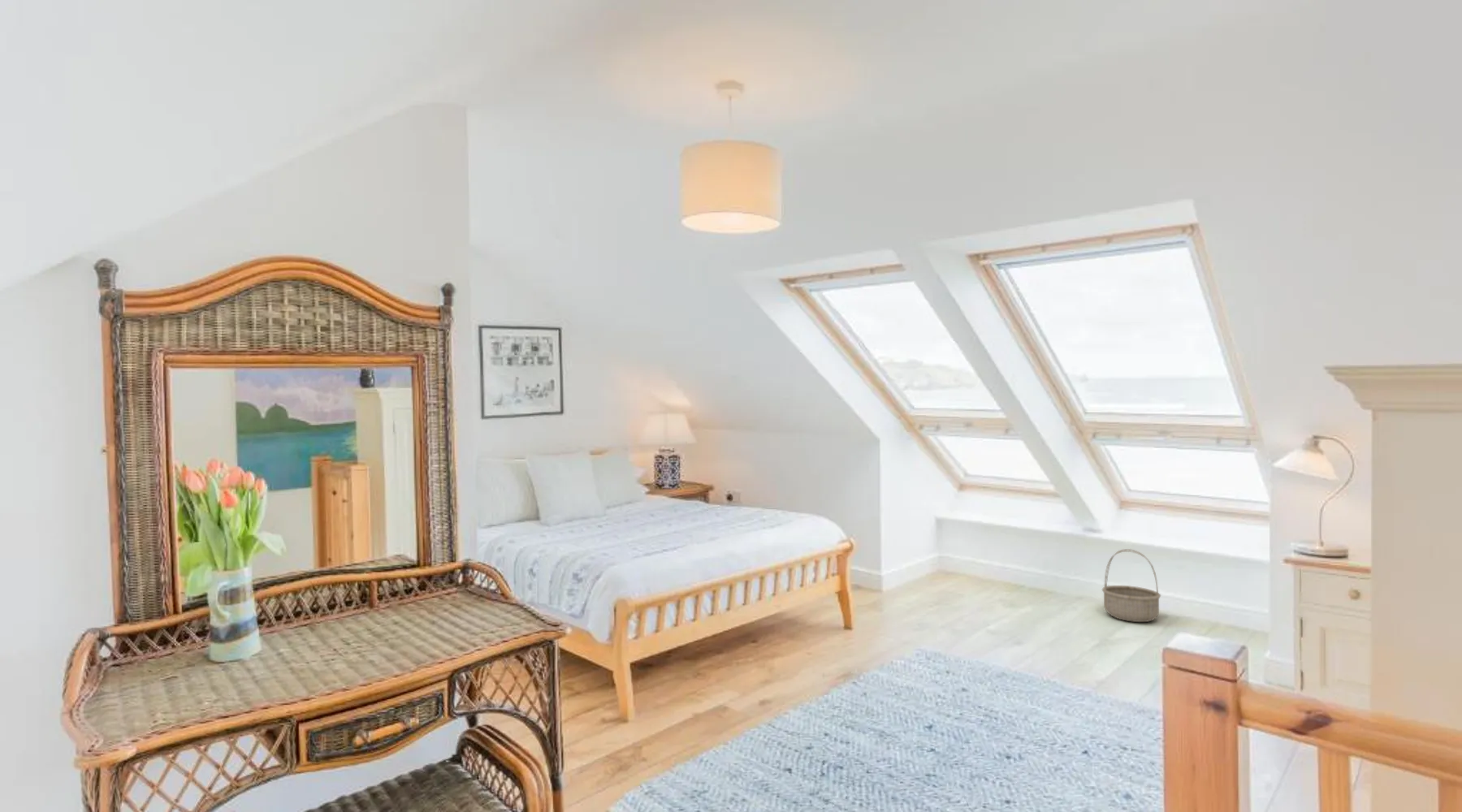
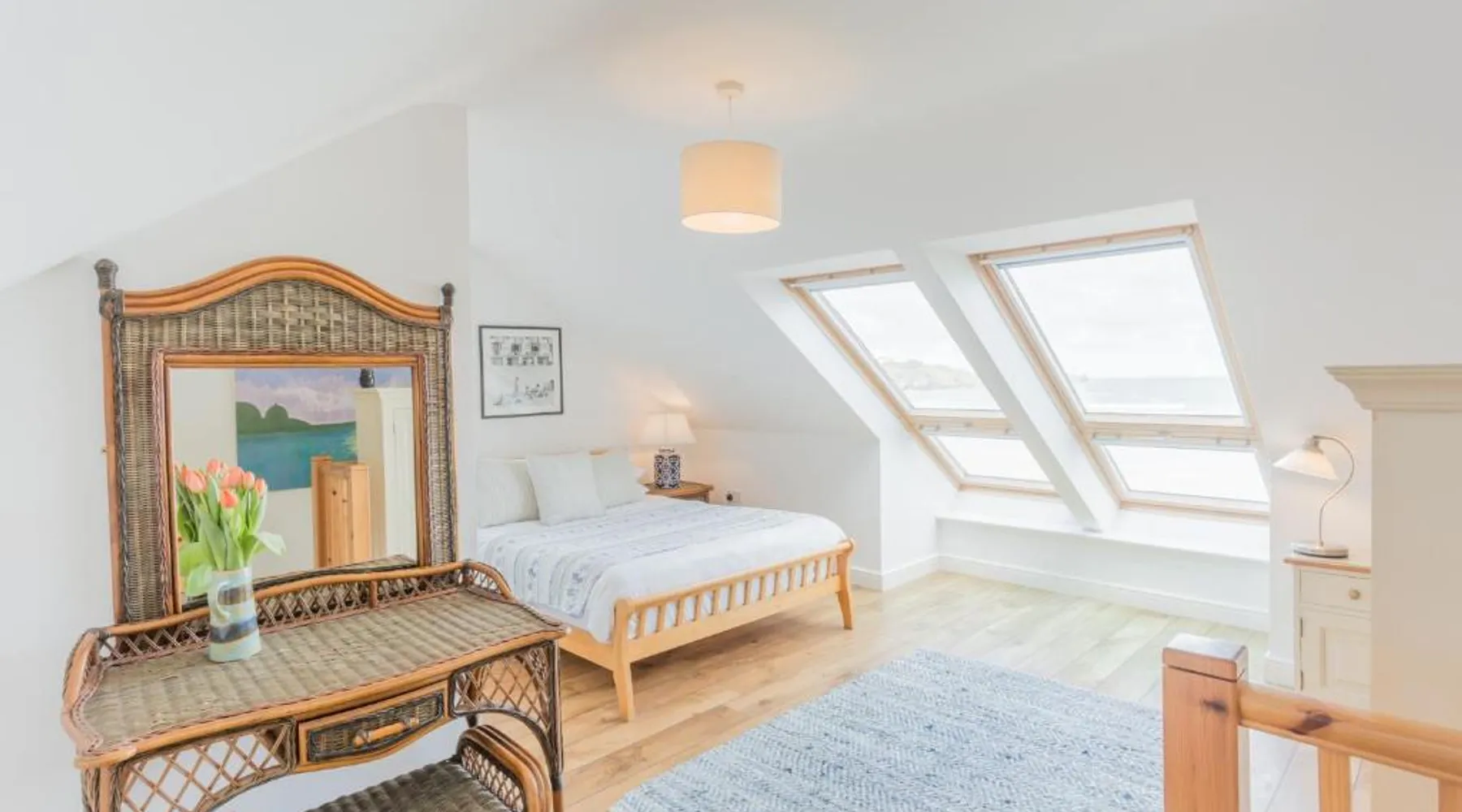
- basket (1128, 585)
